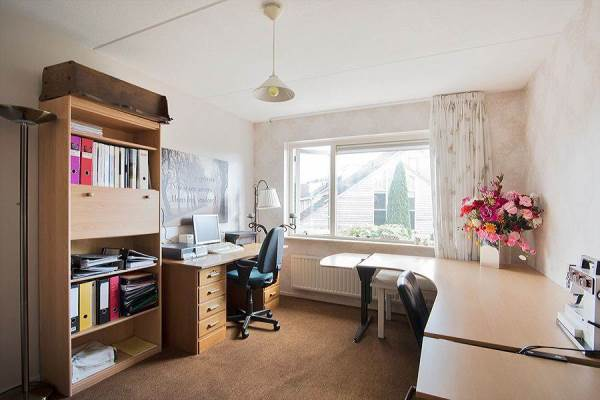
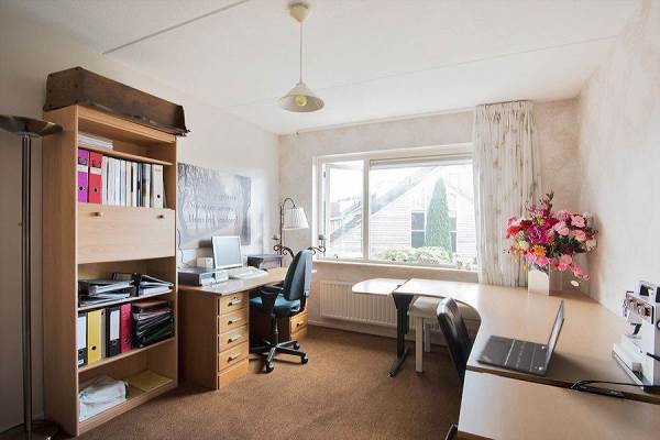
+ laptop (521, 340)
